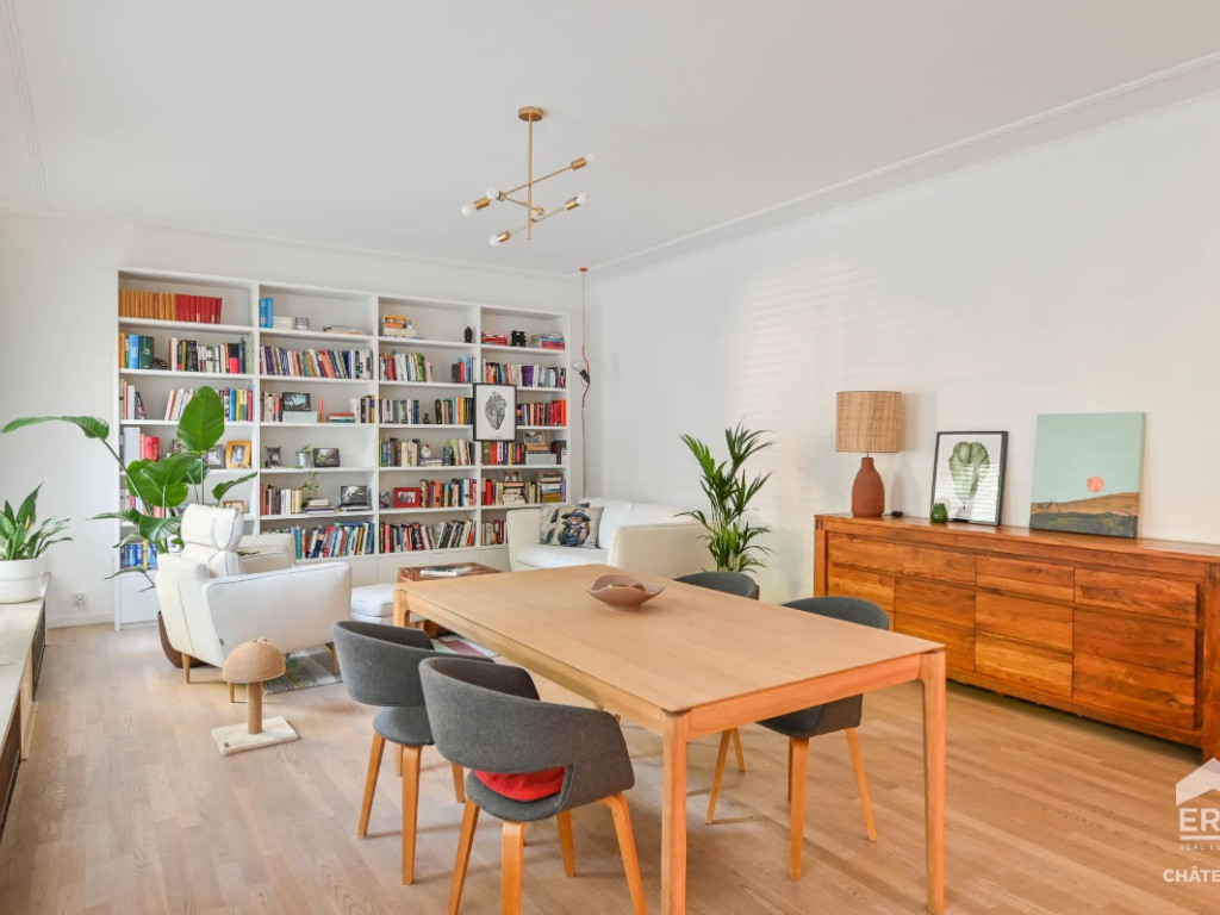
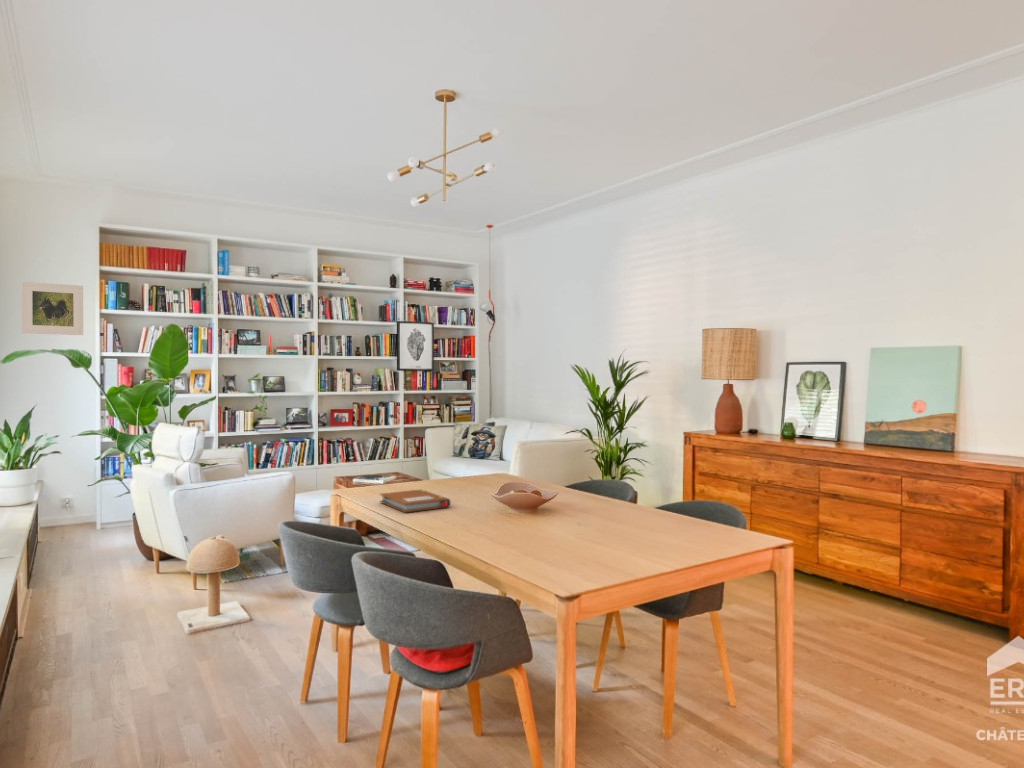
+ notebook (415, 500)
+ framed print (53, 309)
